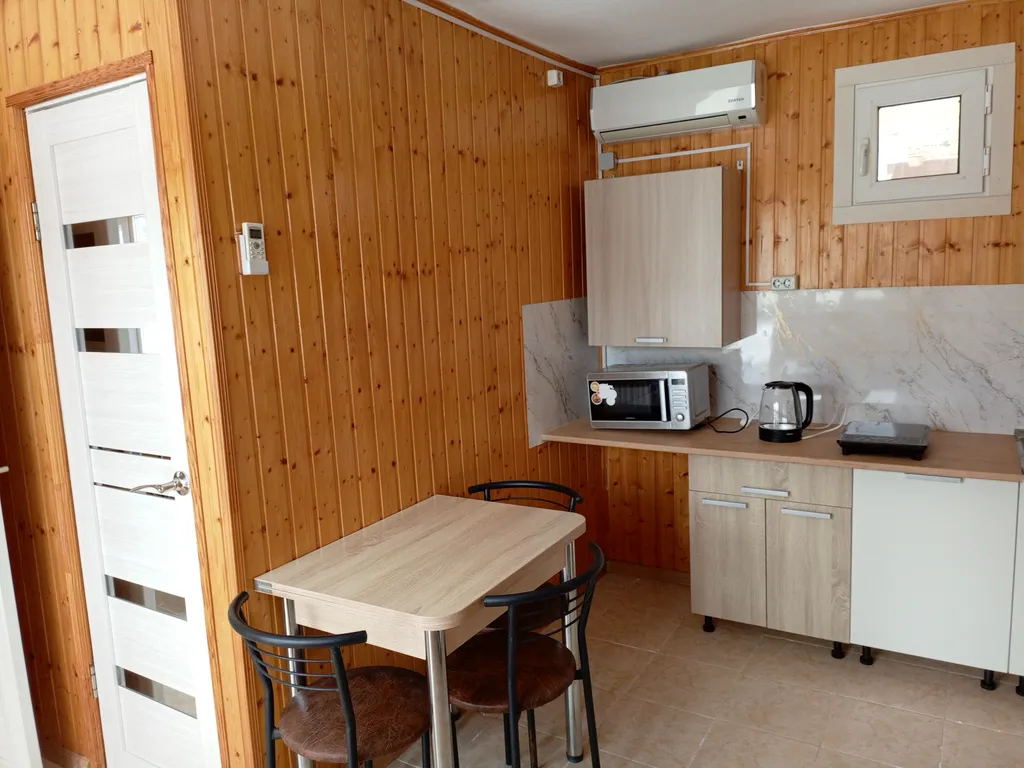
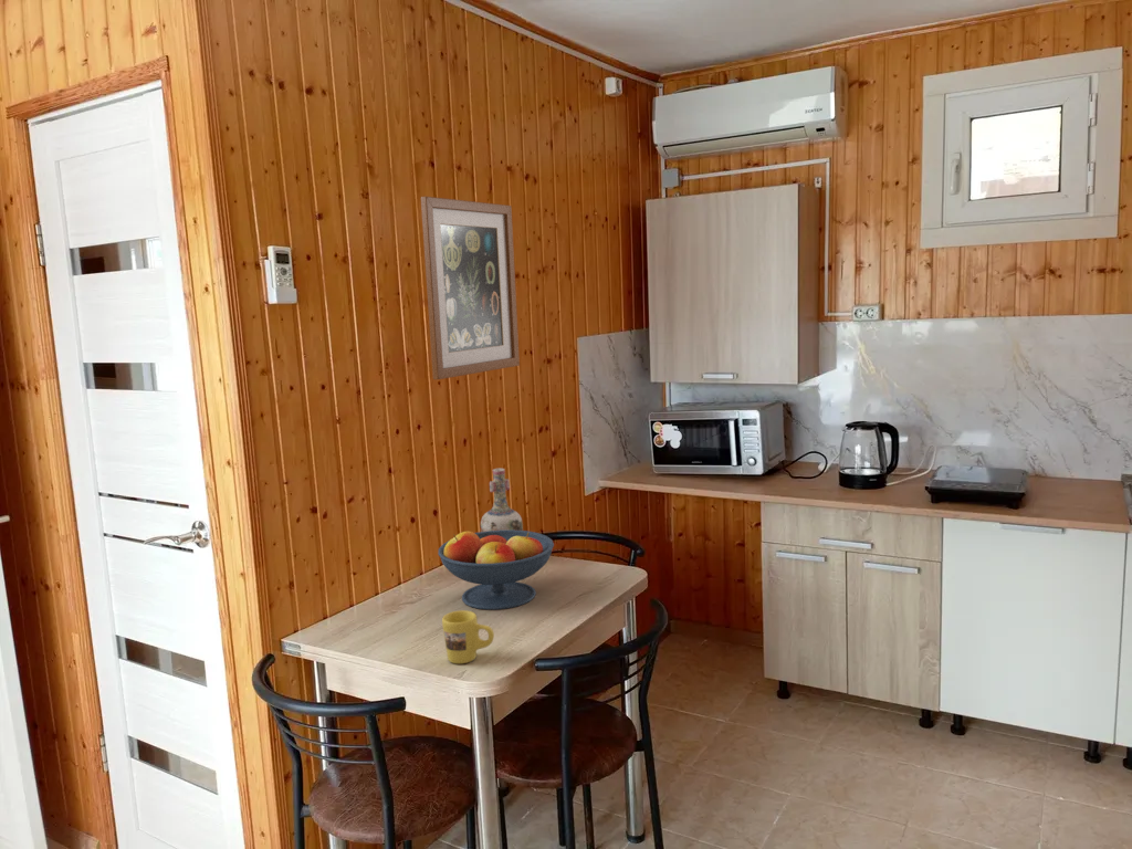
+ fruit bowl (496, 562)
+ mug (469, 638)
+ wall art (474, 287)
+ vase (501, 515)
